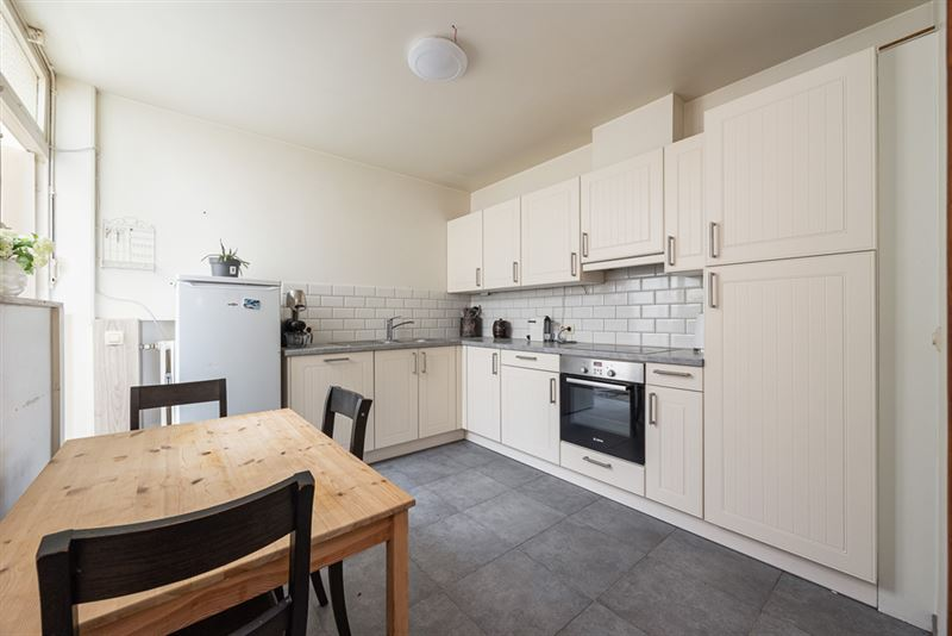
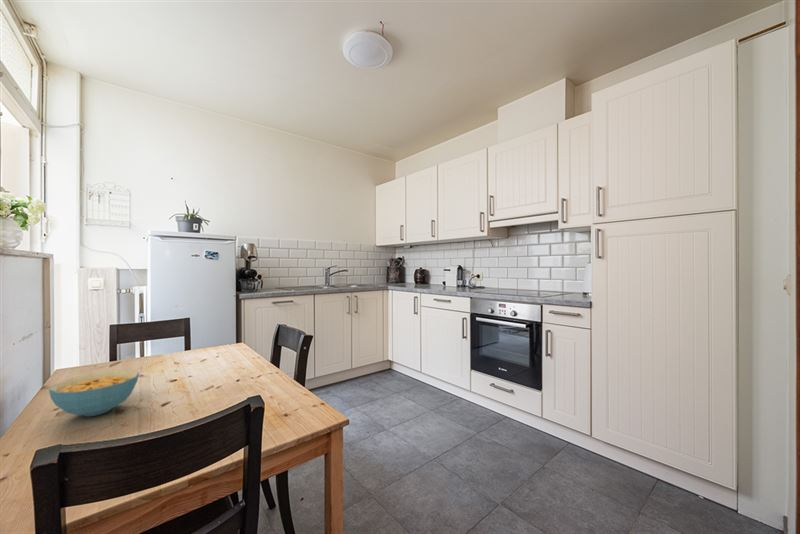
+ cereal bowl (97, 396)
